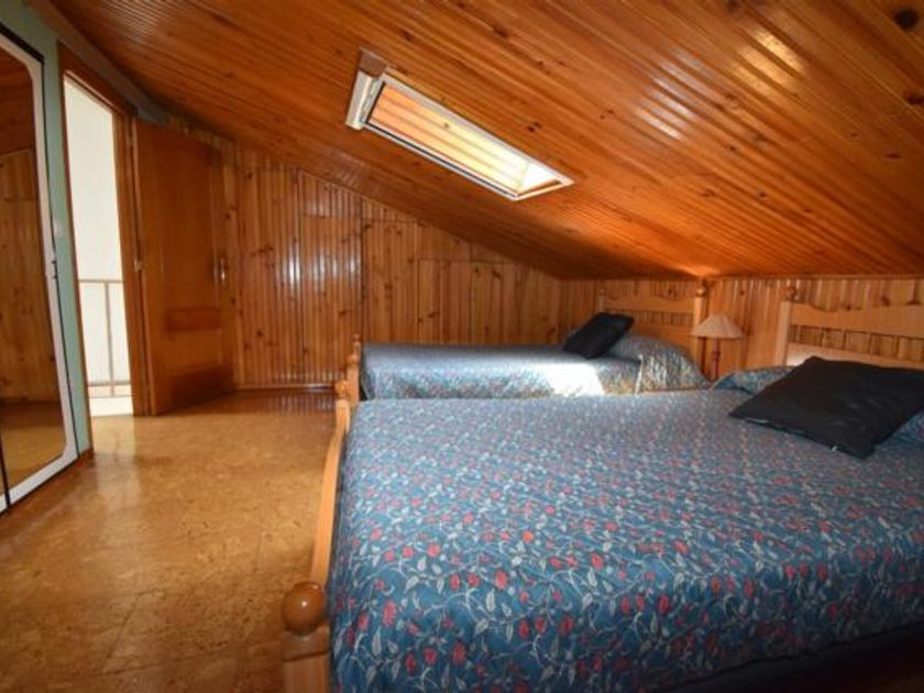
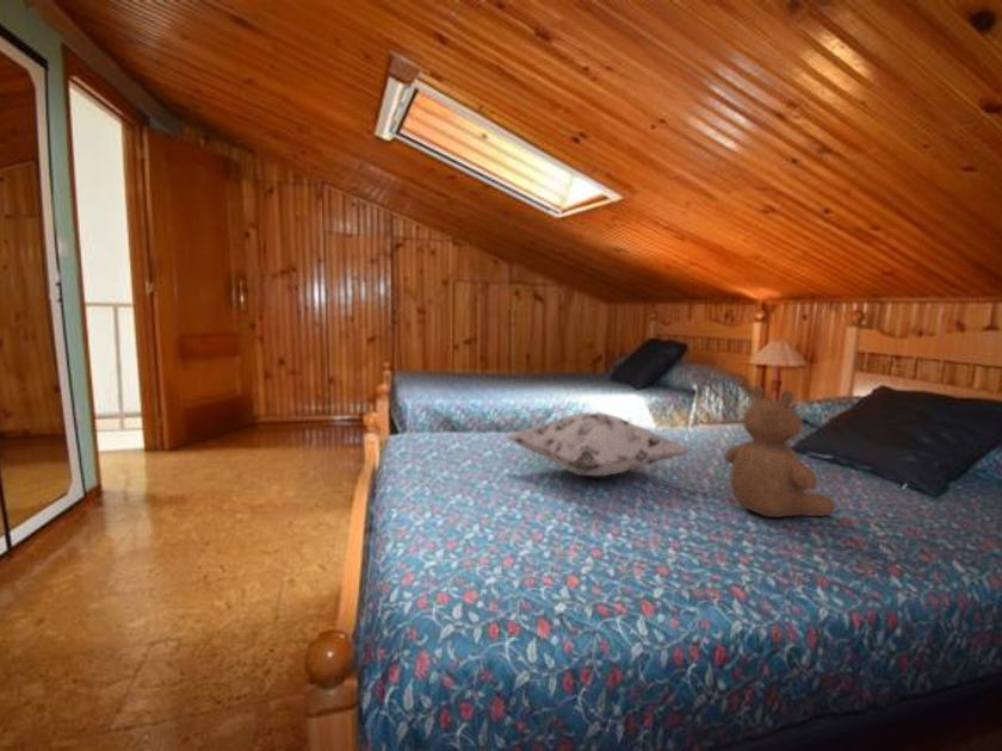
+ teddy bear (783, 449)
+ decorative pillow (594, 443)
